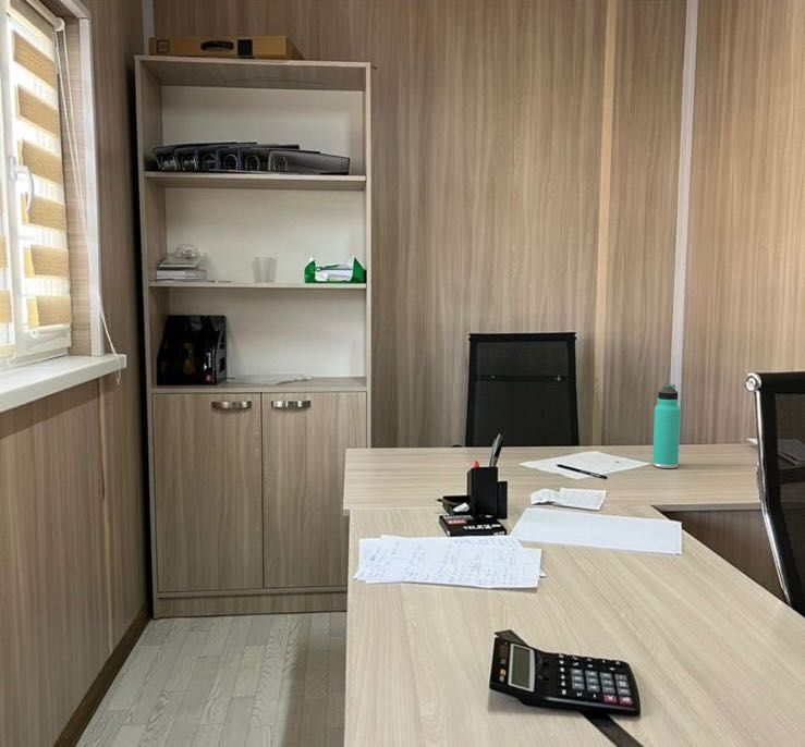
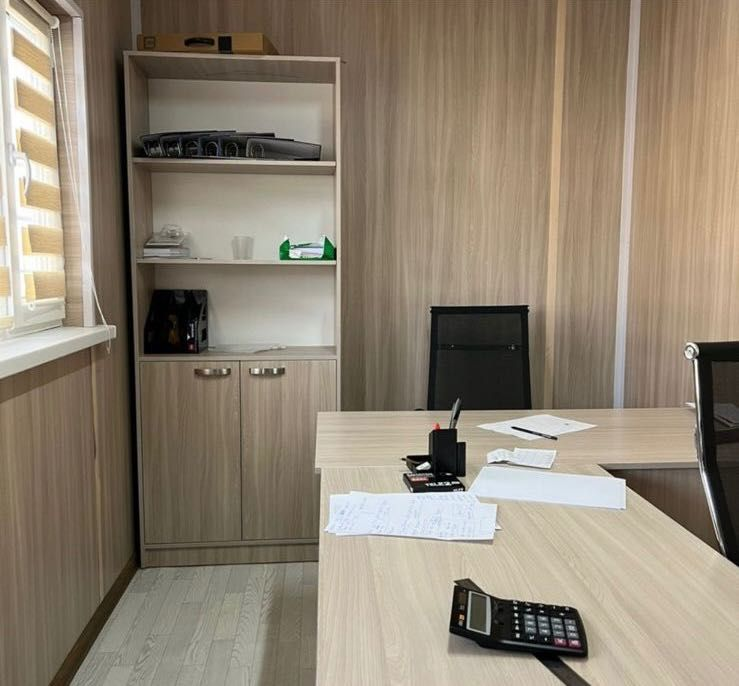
- thermos bottle (667, 425)
